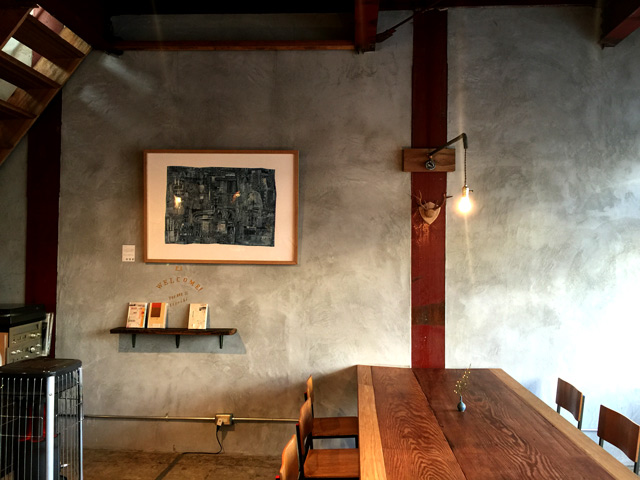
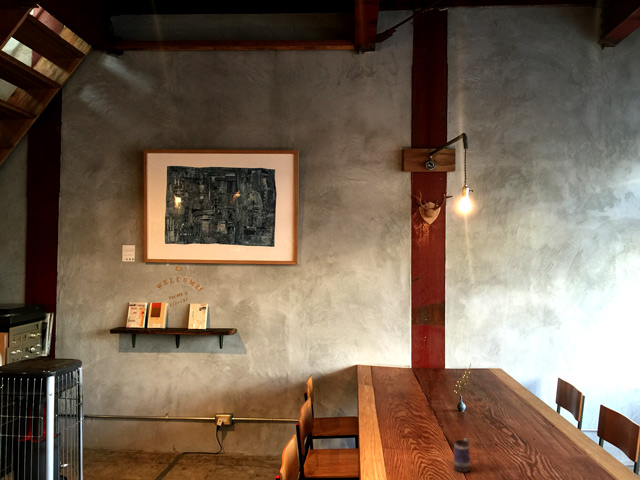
+ mug (463, 454)
